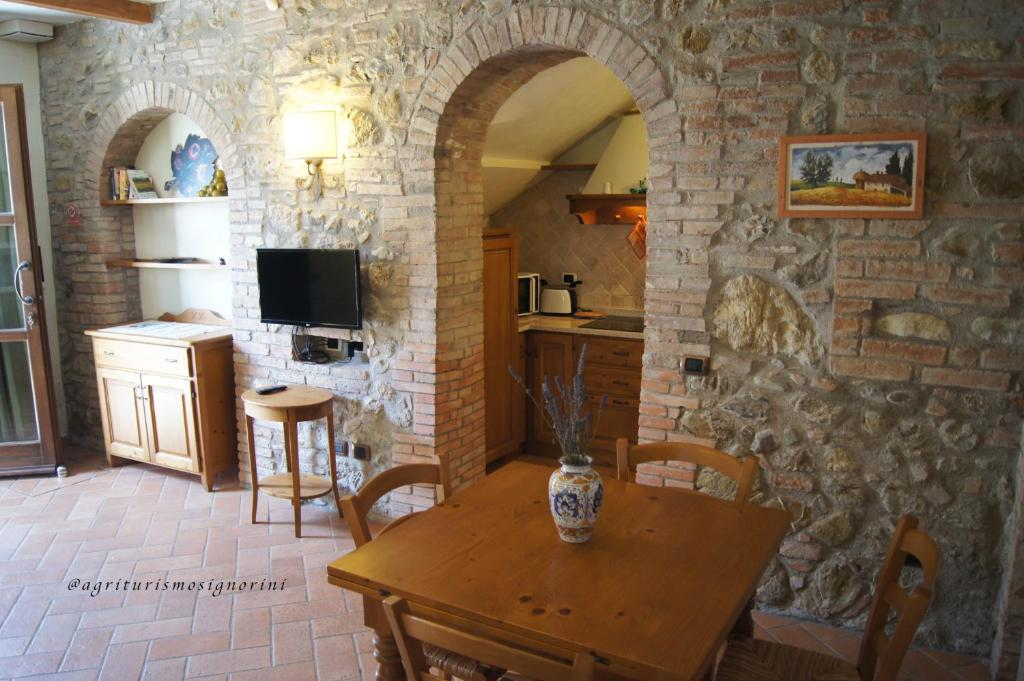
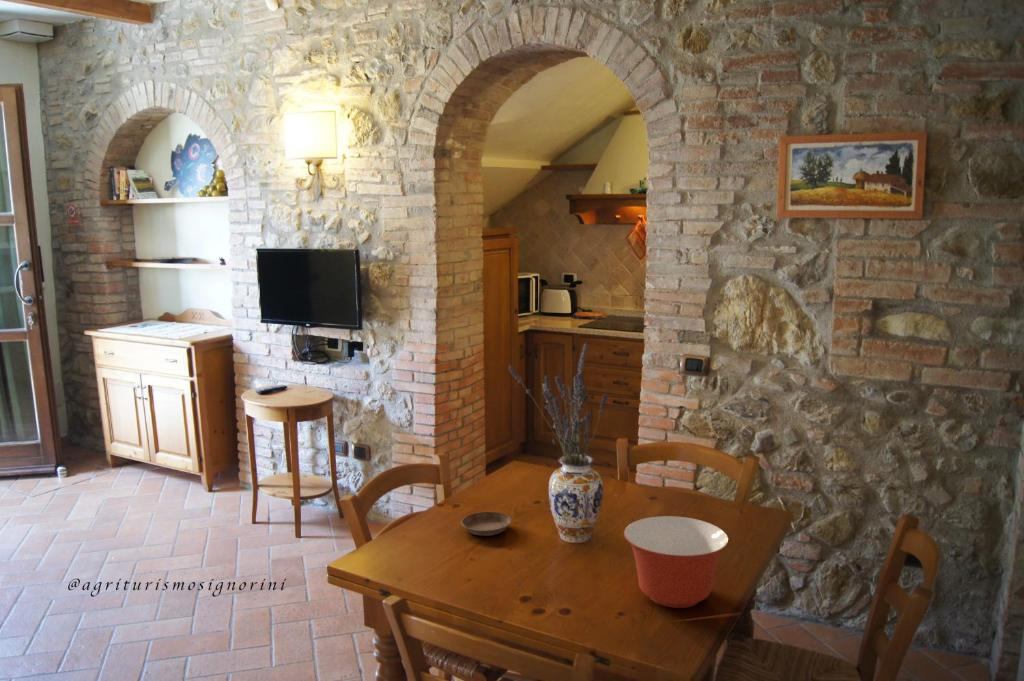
+ mixing bowl (675, 565)
+ saucer (486, 524)
